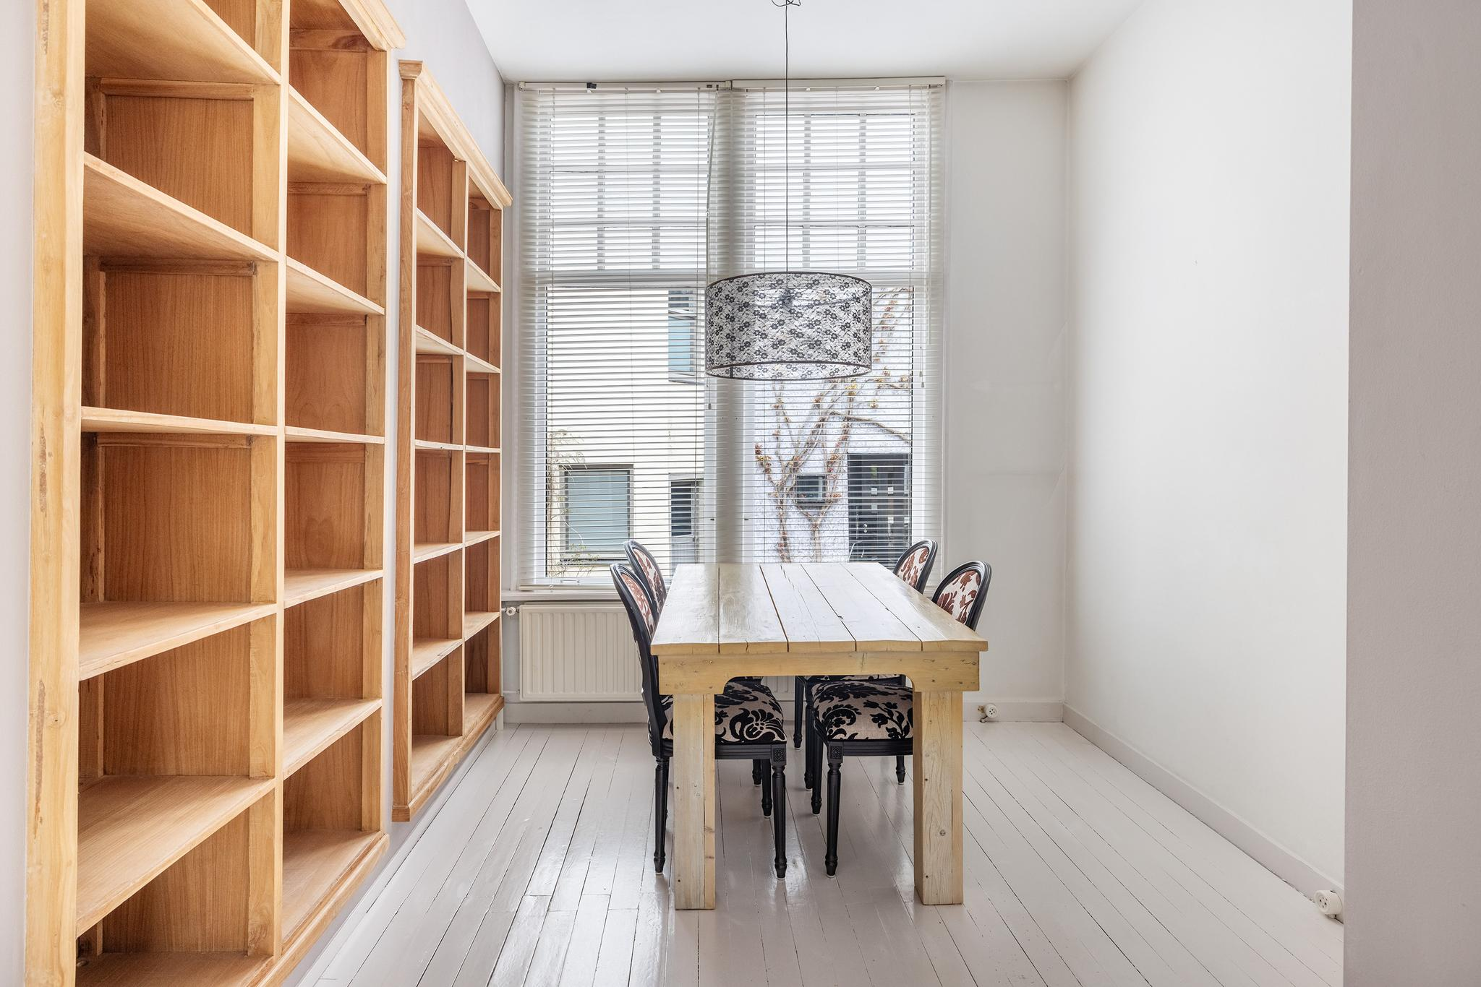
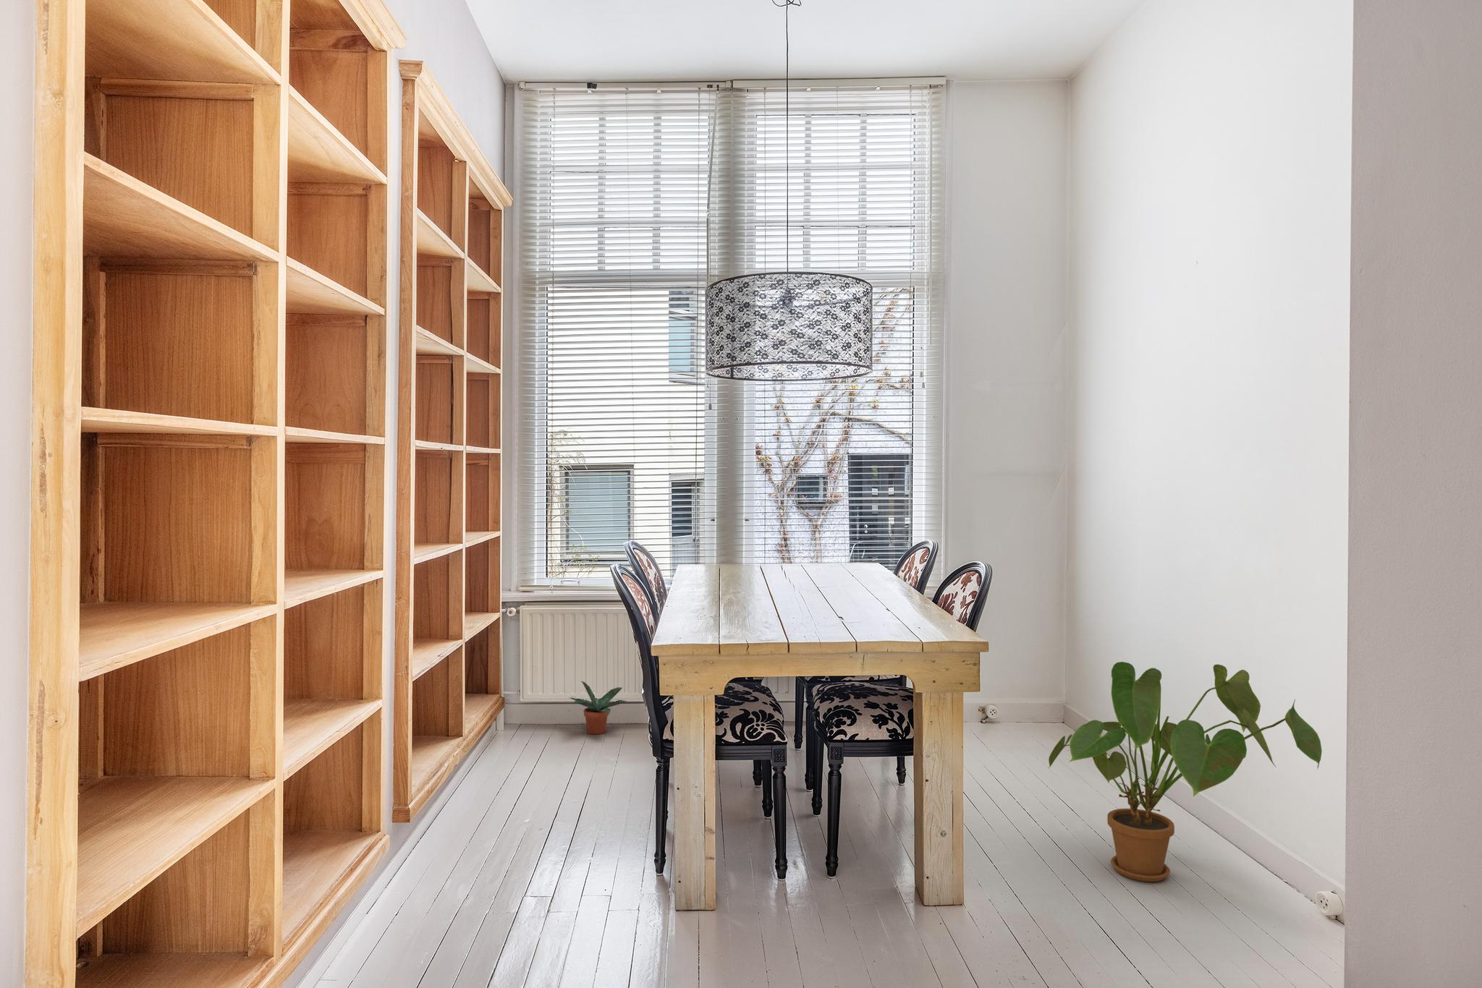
+ house plant (1175, 771)
+ potted plant (597, 706)
